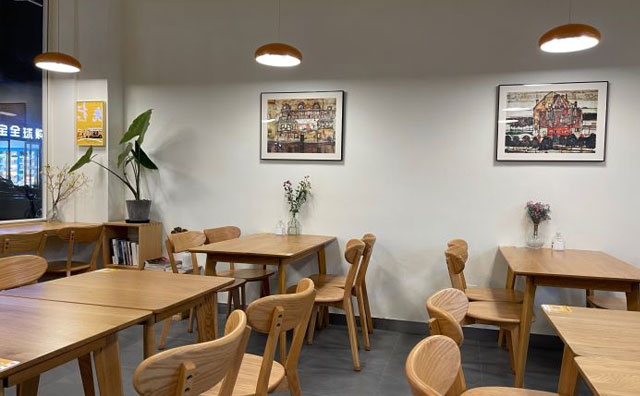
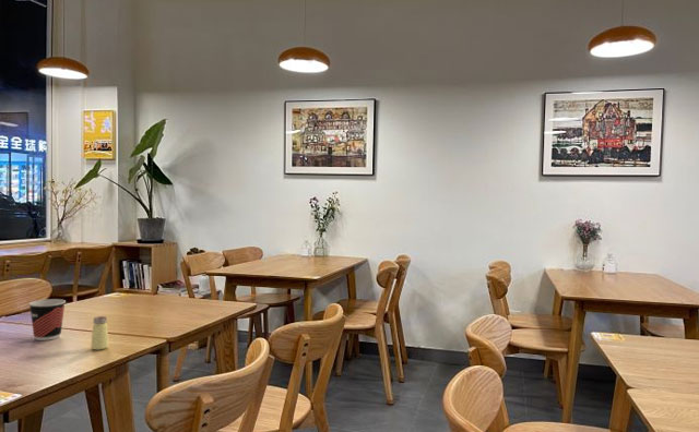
+ saltshaker (99, 332)
+ cup (47, 320)
